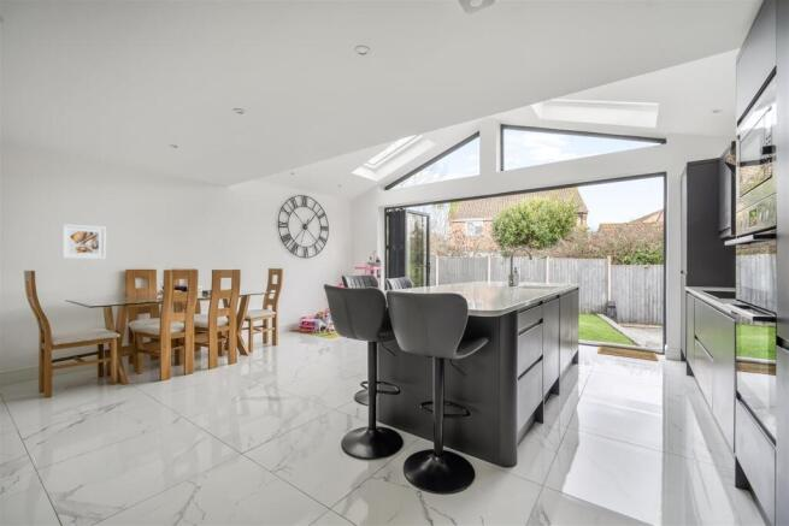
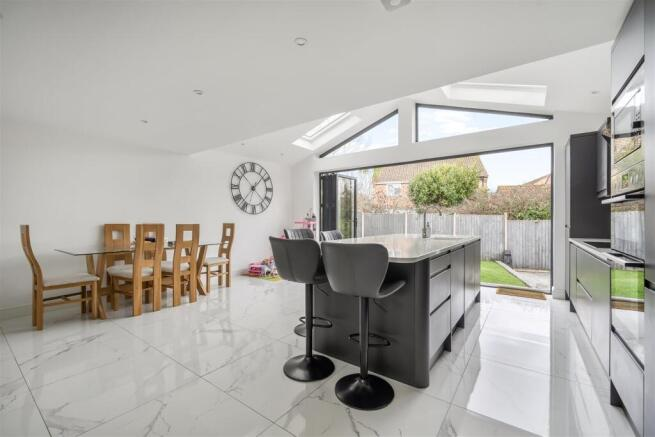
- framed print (84, 242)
